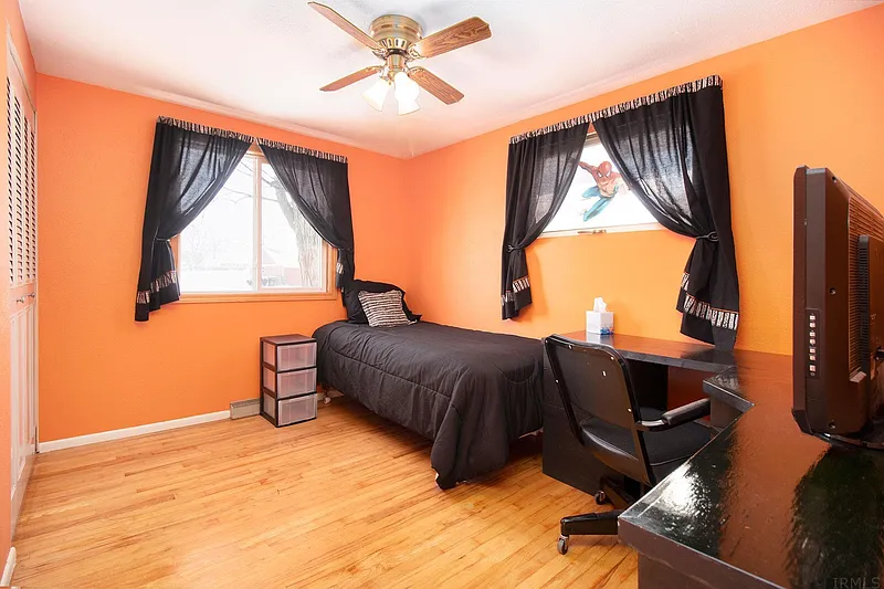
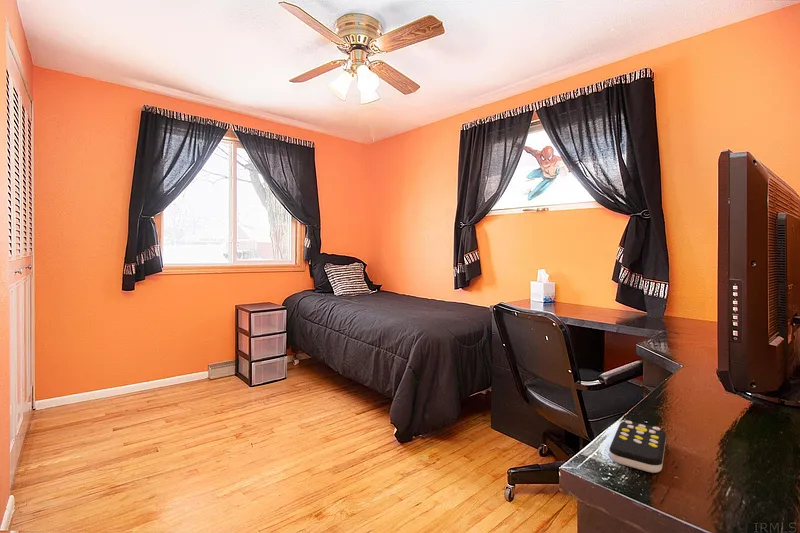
+ remote control (638, 443)
